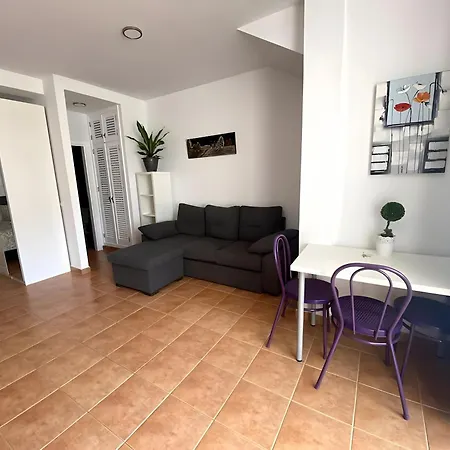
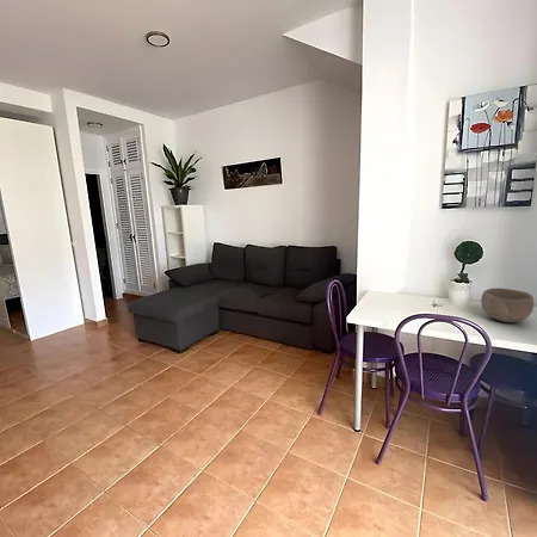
+ bowl (505, 307)
